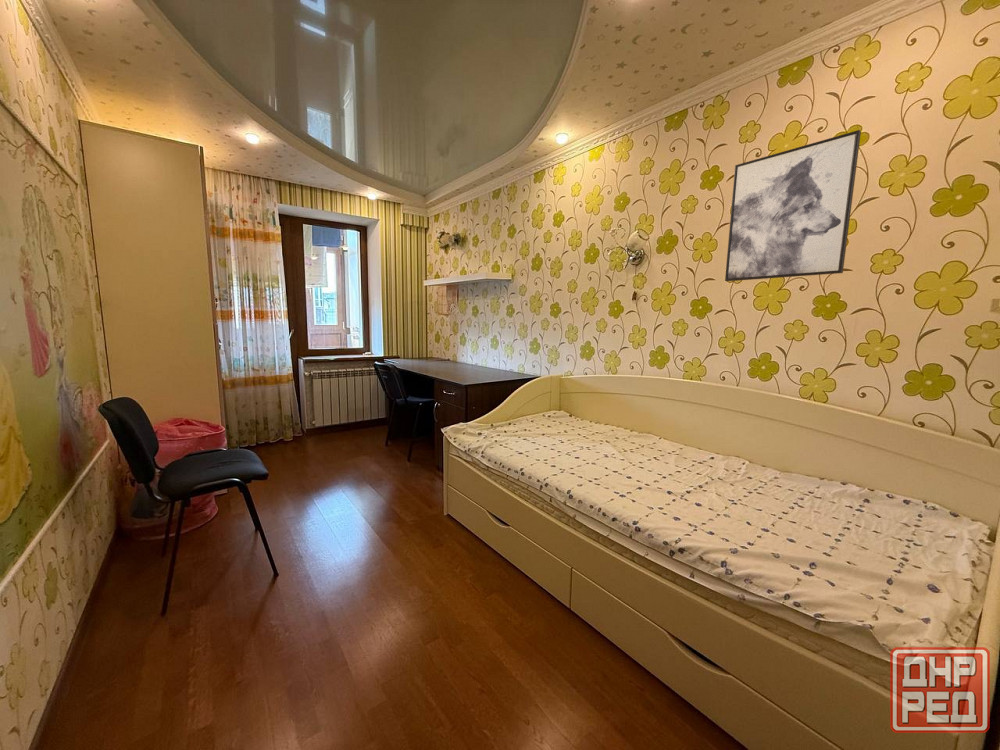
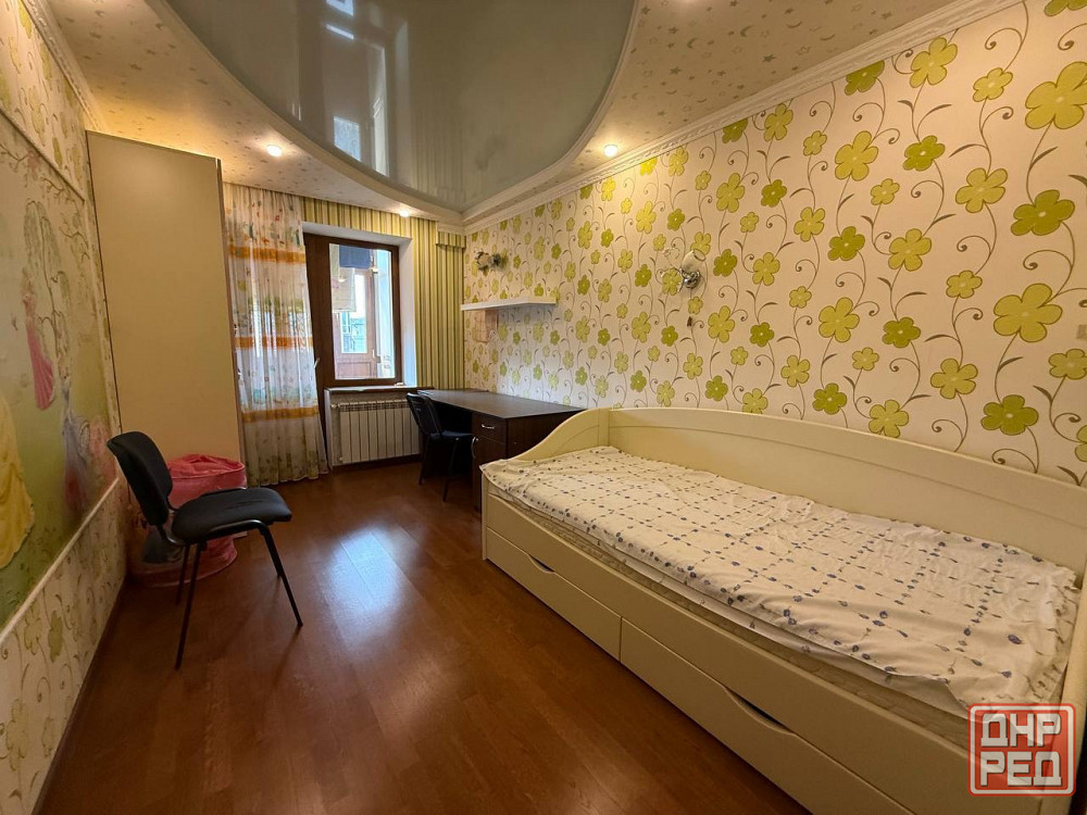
- wall art (784, 215)
